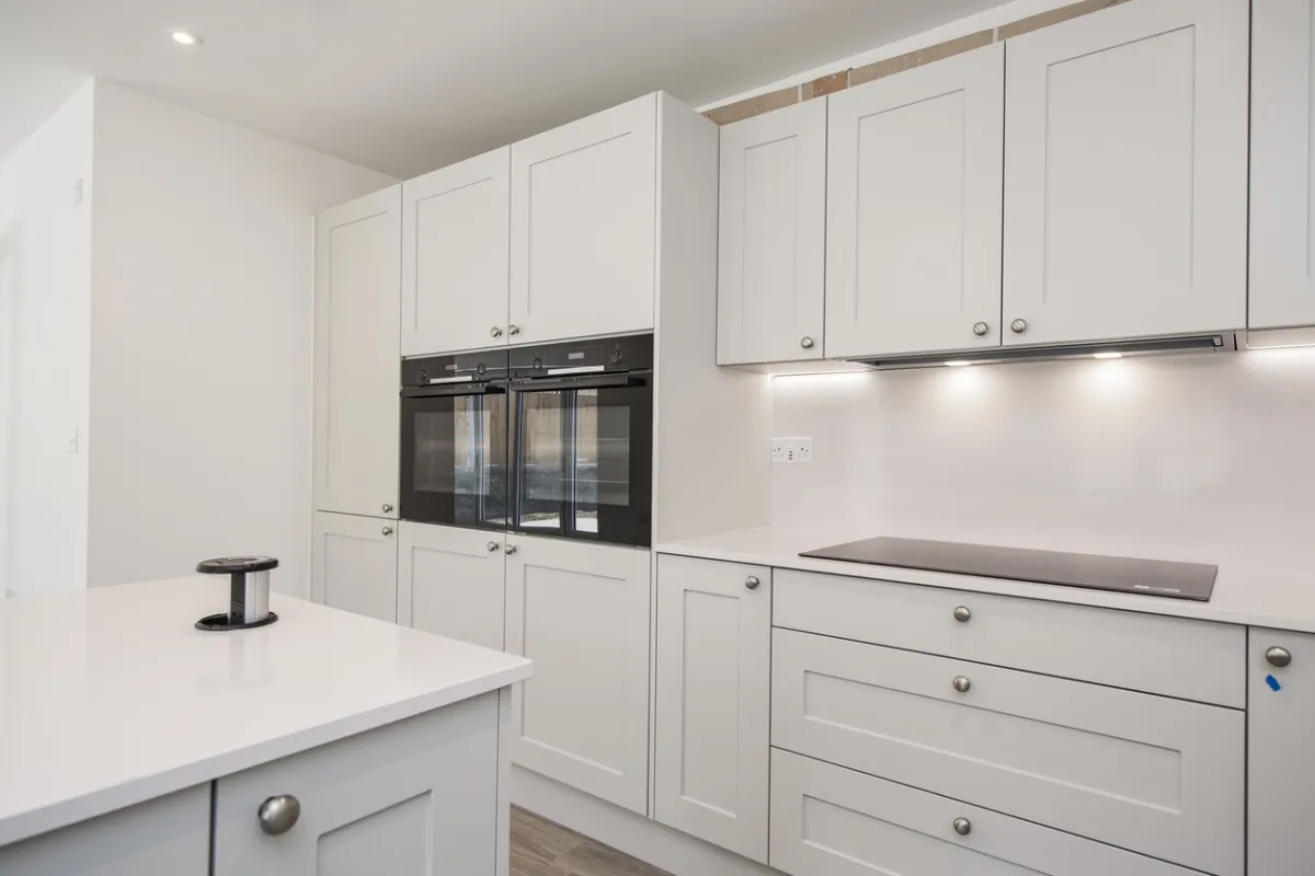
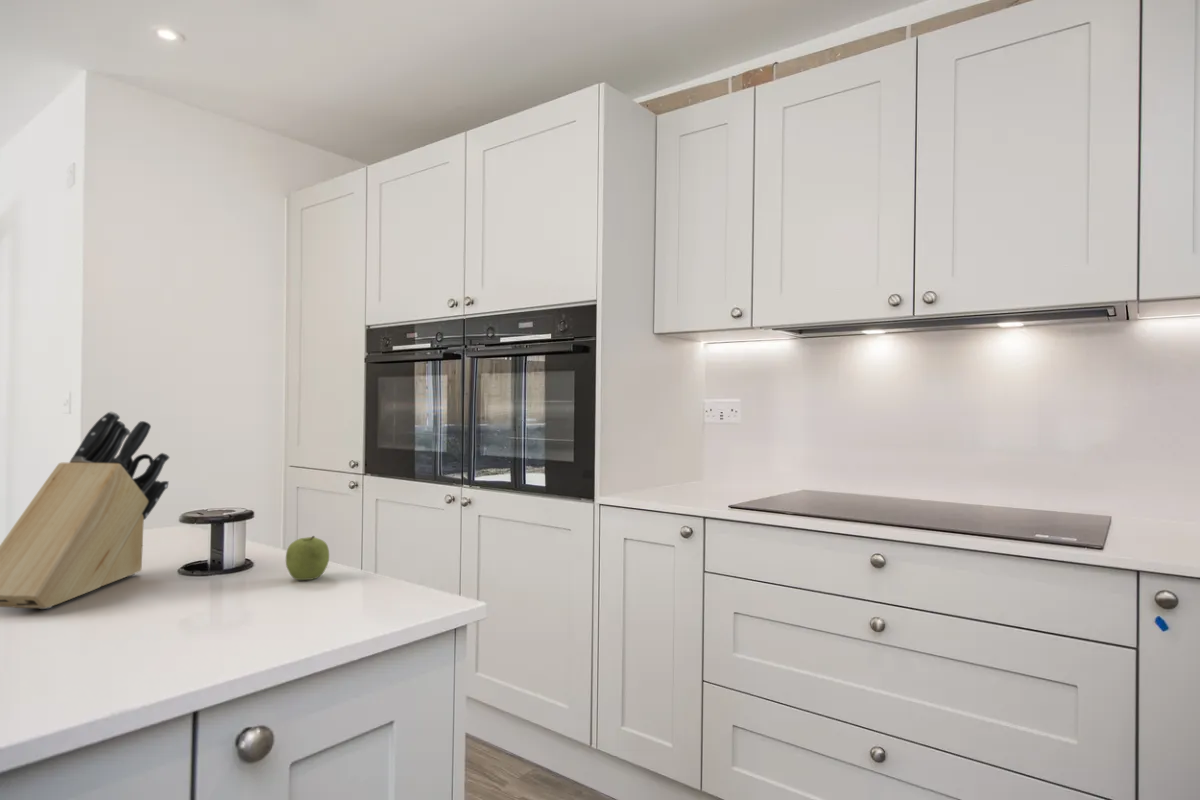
+ knife block (84, 498)
+ fruit (307, 556)
